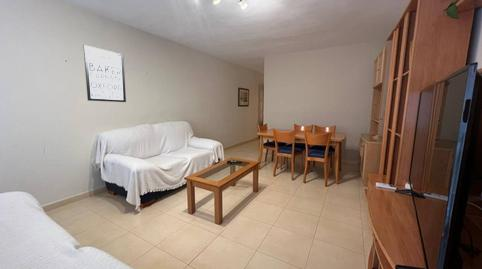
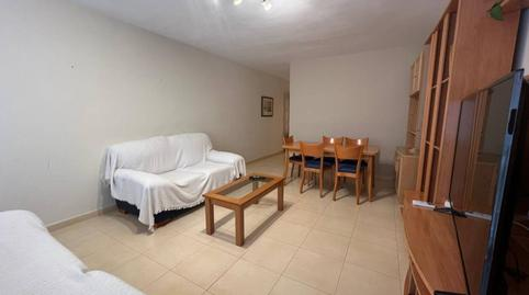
- wall art (106, 76)
